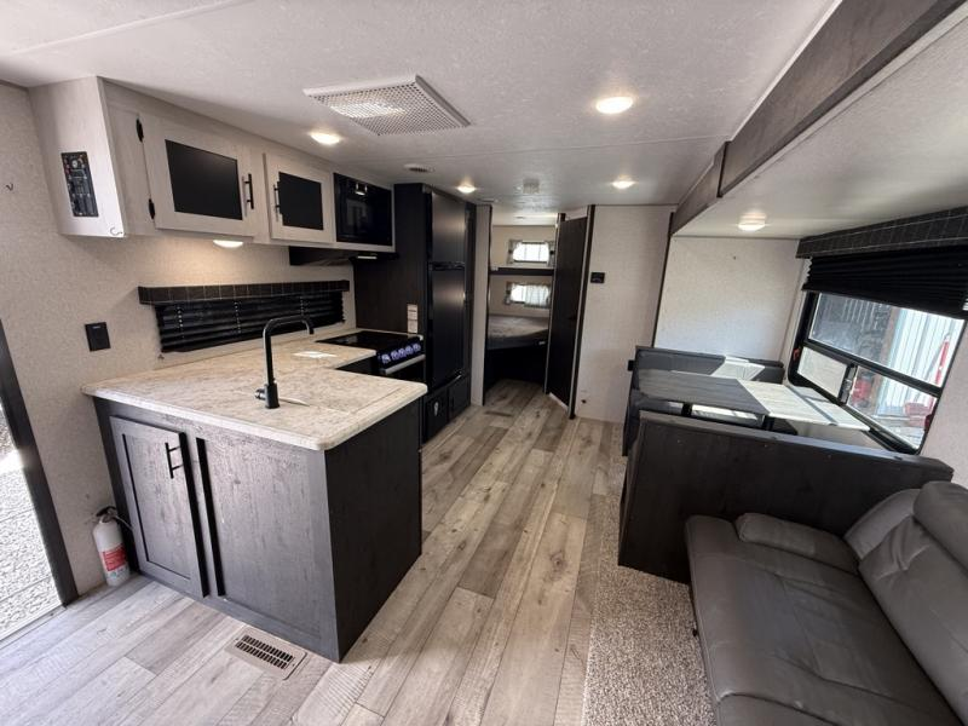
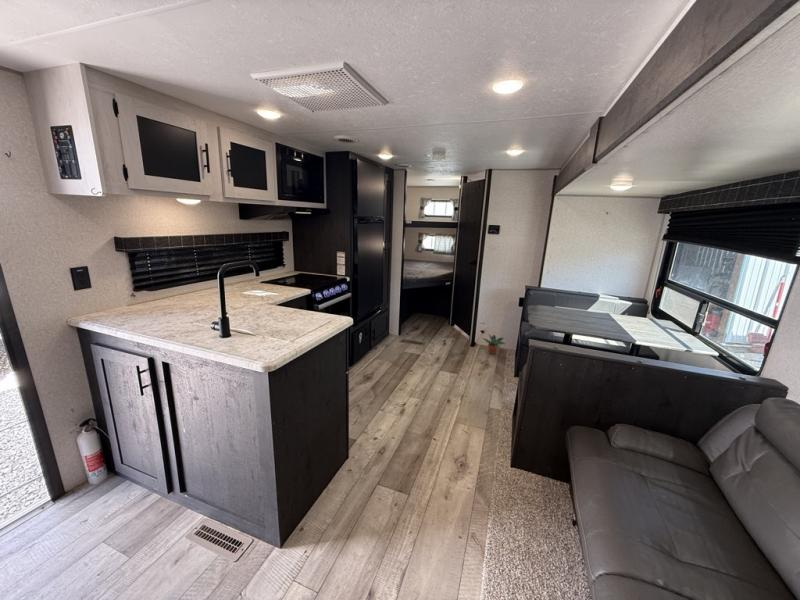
+ potted plant (493, 343)
